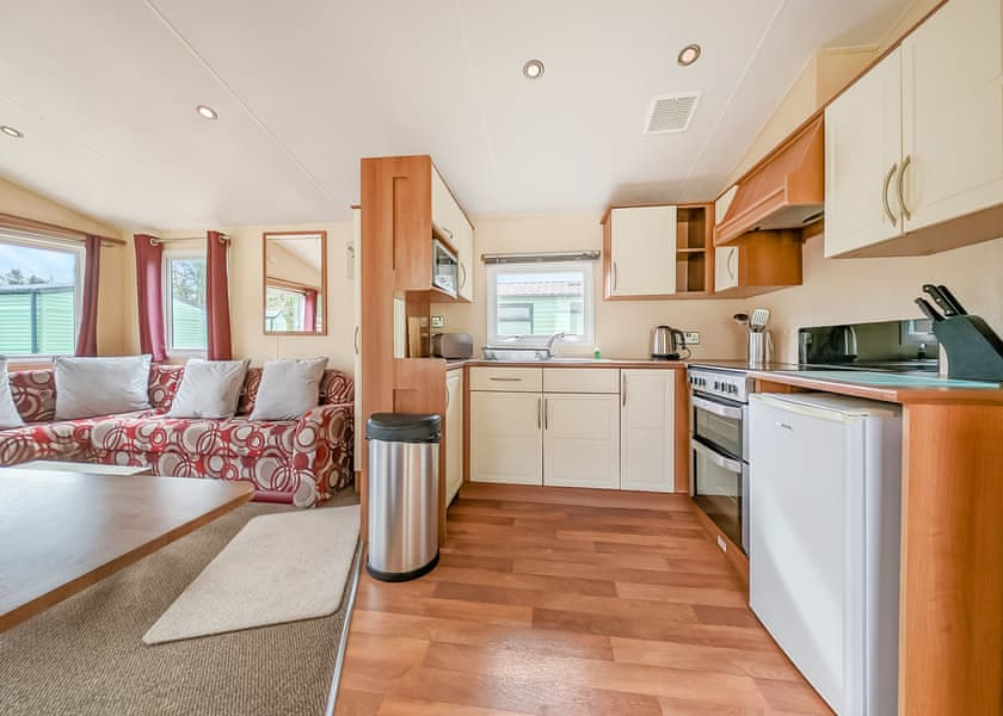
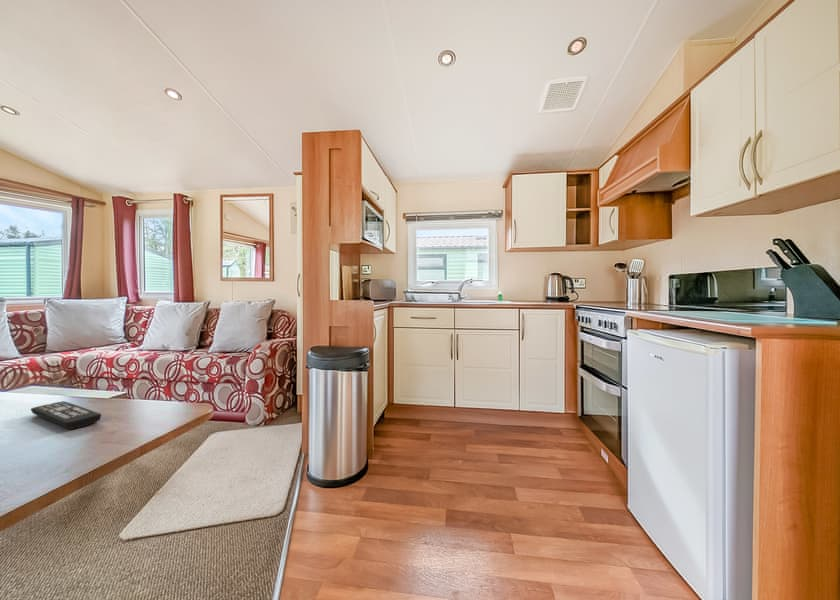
+ remote control (65, 414)
